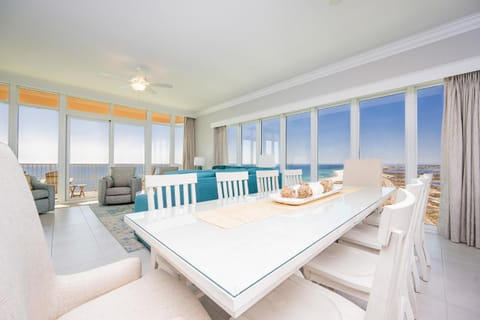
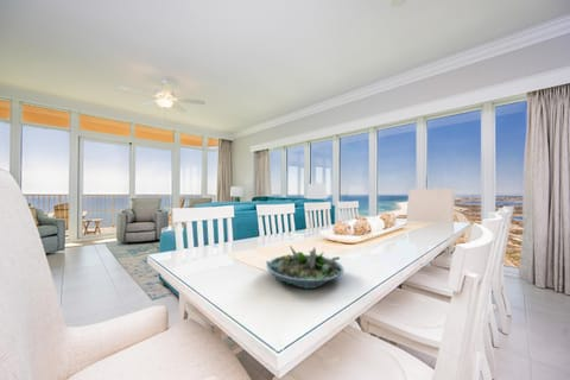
+ succulent planter (304, 259)
